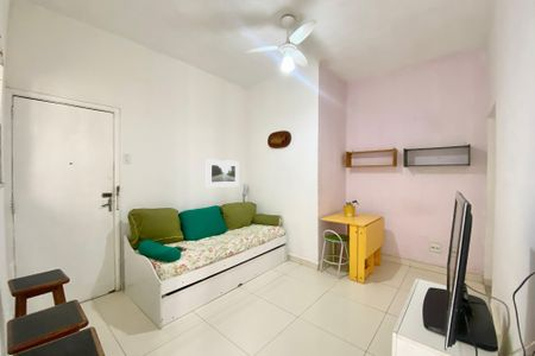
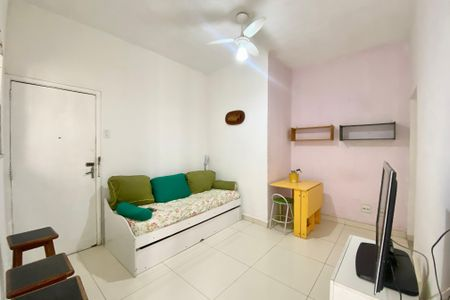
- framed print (224, 173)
